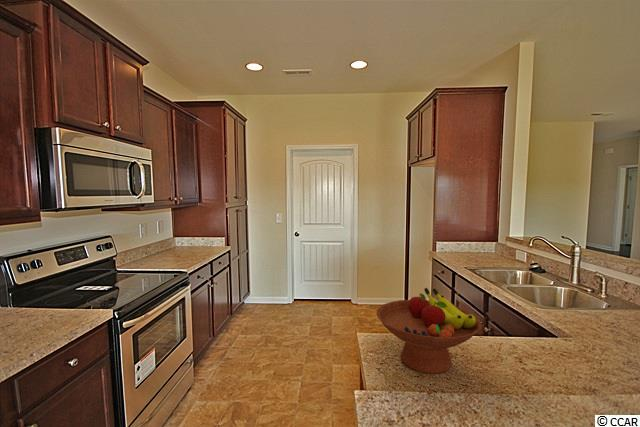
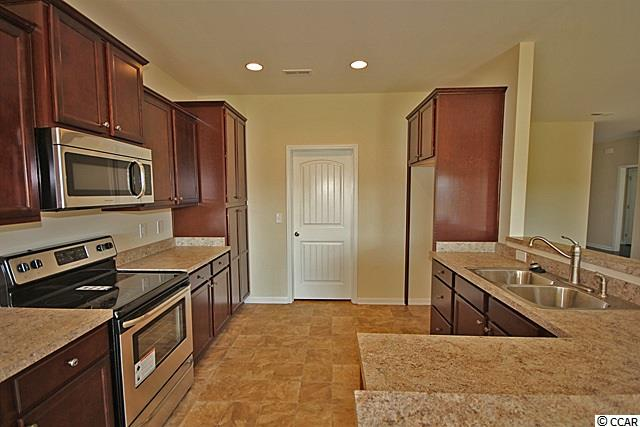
- fruit bowl (426, 330)
